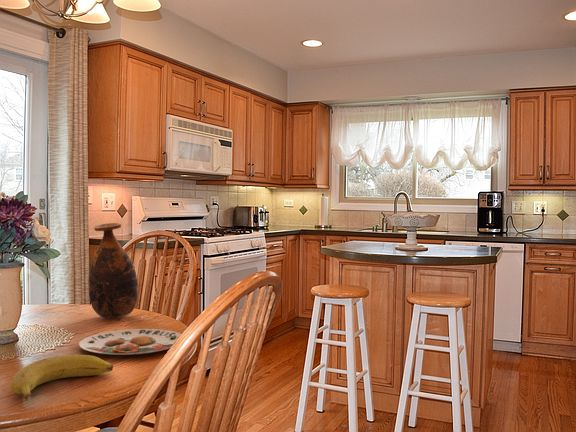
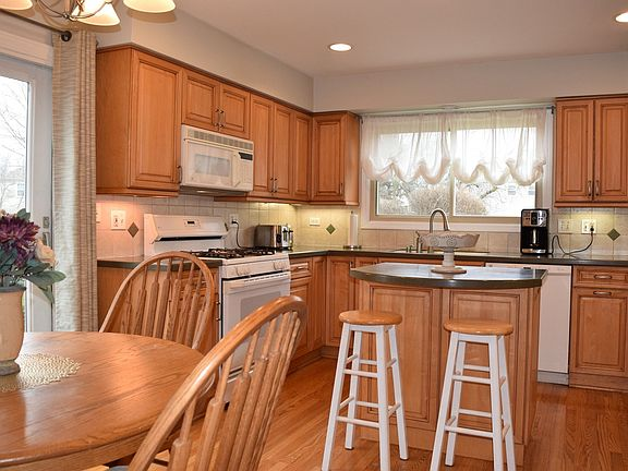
- plate (133, 342)
- fruit (65, 375)
- vase (113, 270)
